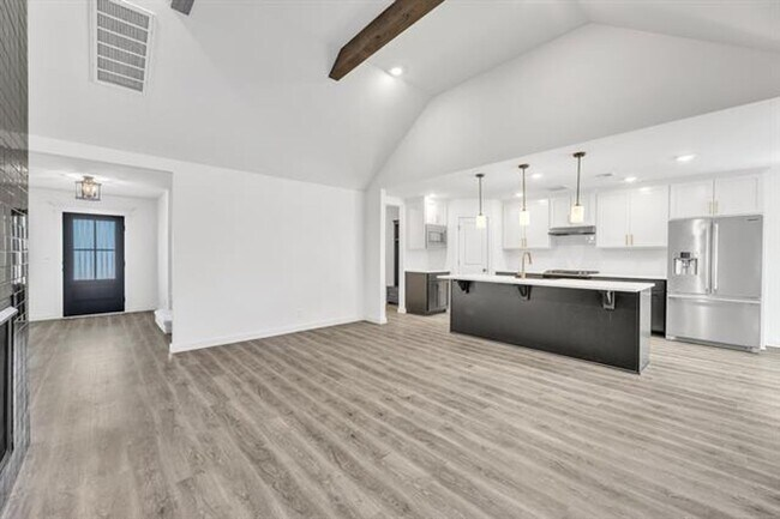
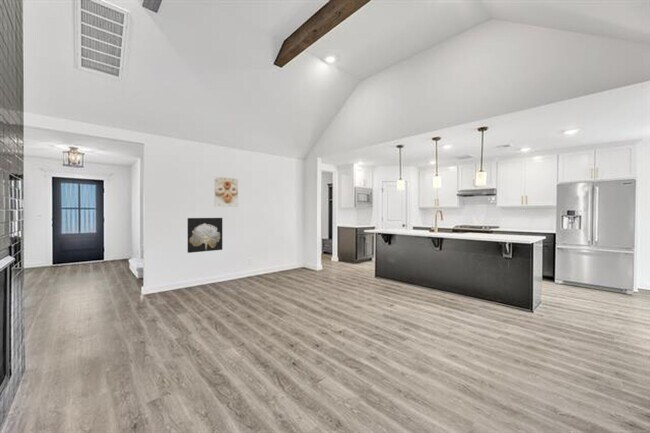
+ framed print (226, 192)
+ wall art (205, 234)
